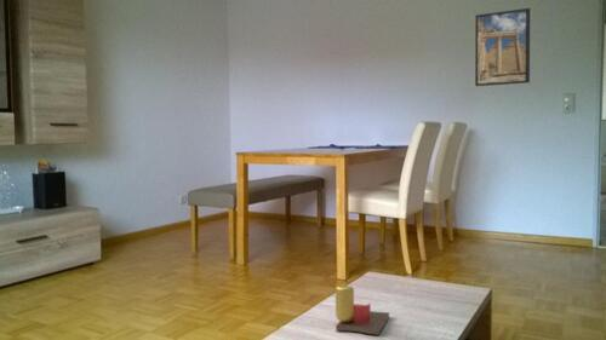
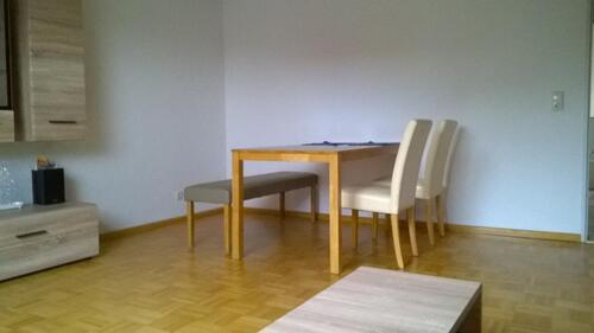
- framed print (502, 47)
- candle (361, 305)
